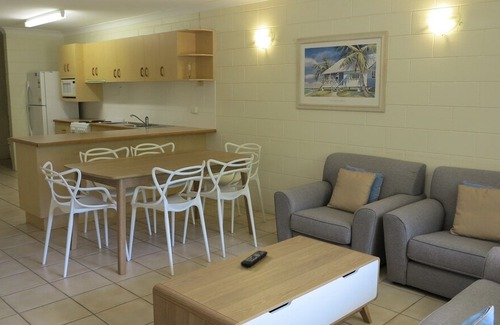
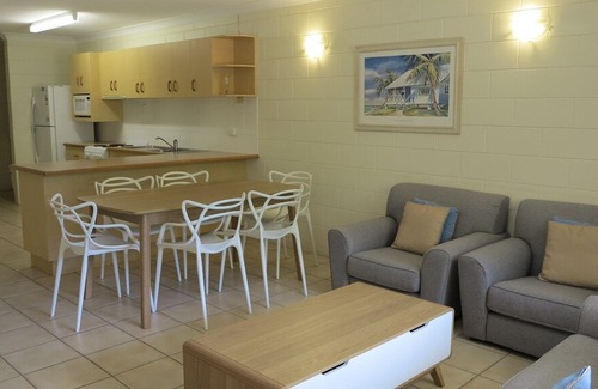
- remote control (254, 258)
